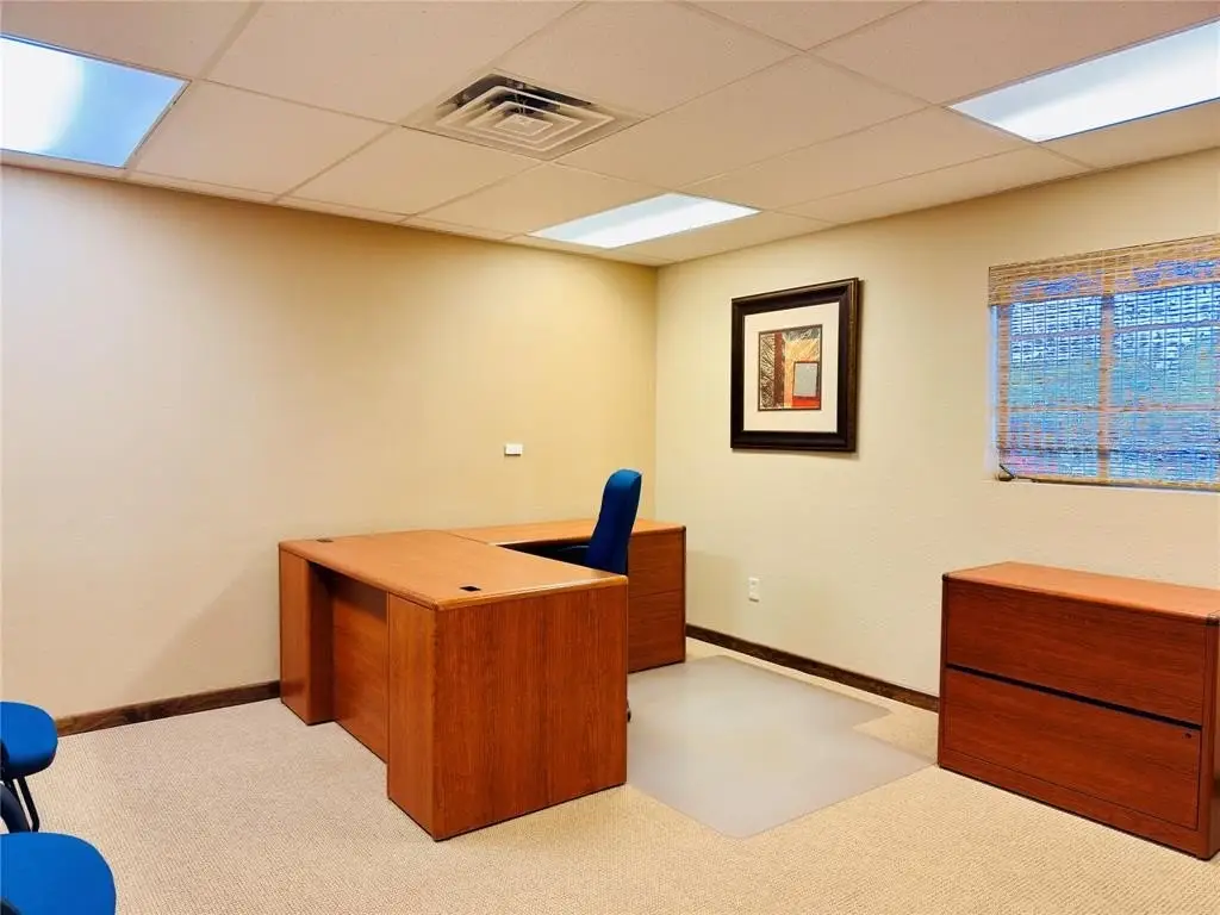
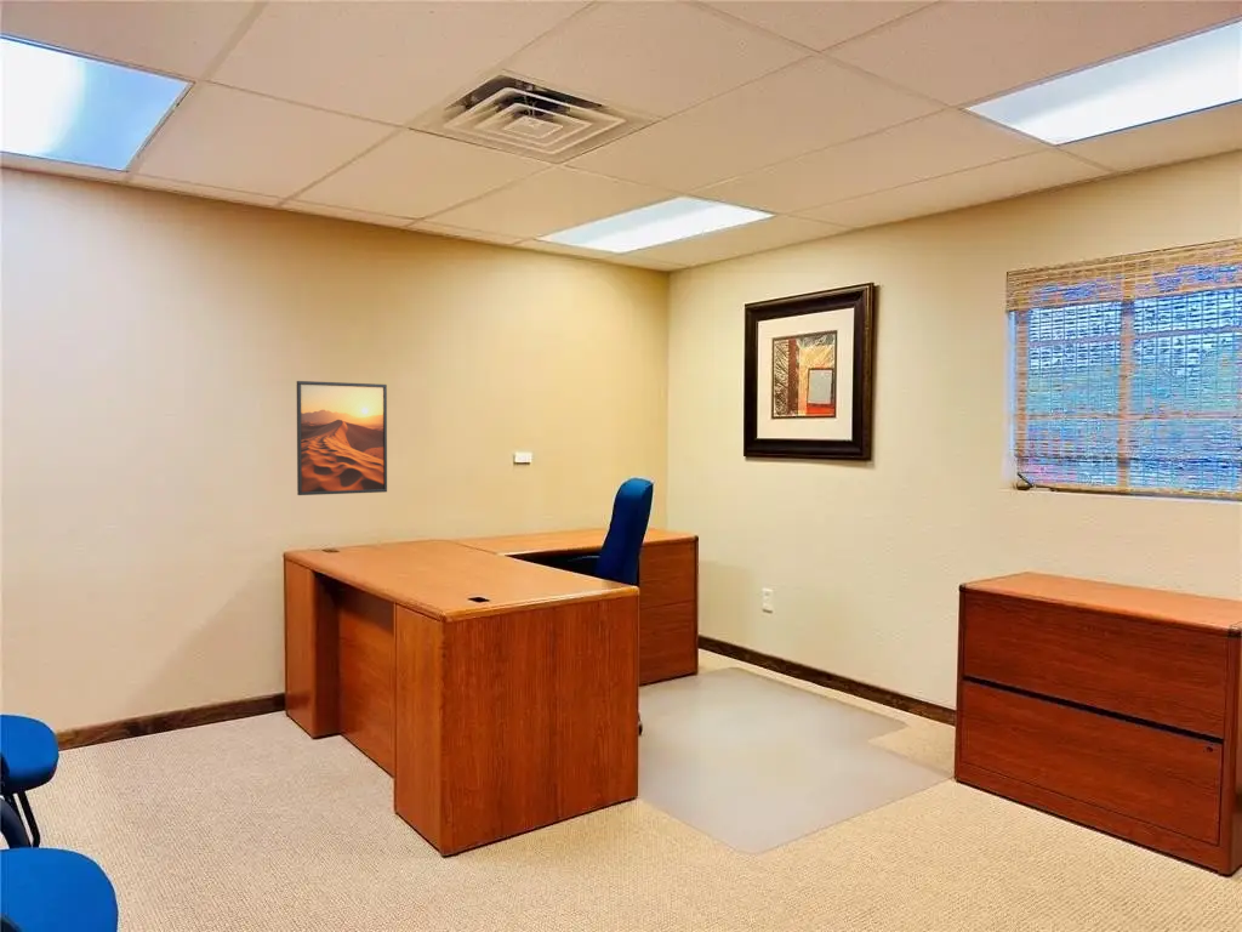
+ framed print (343, 438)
